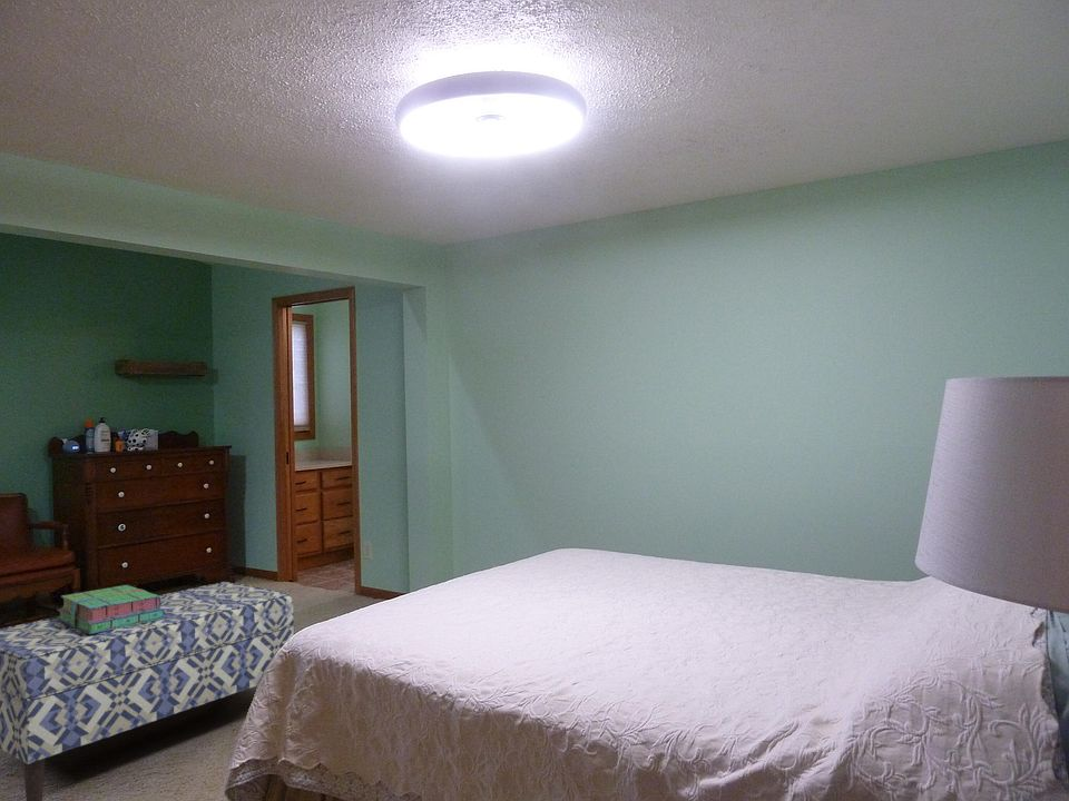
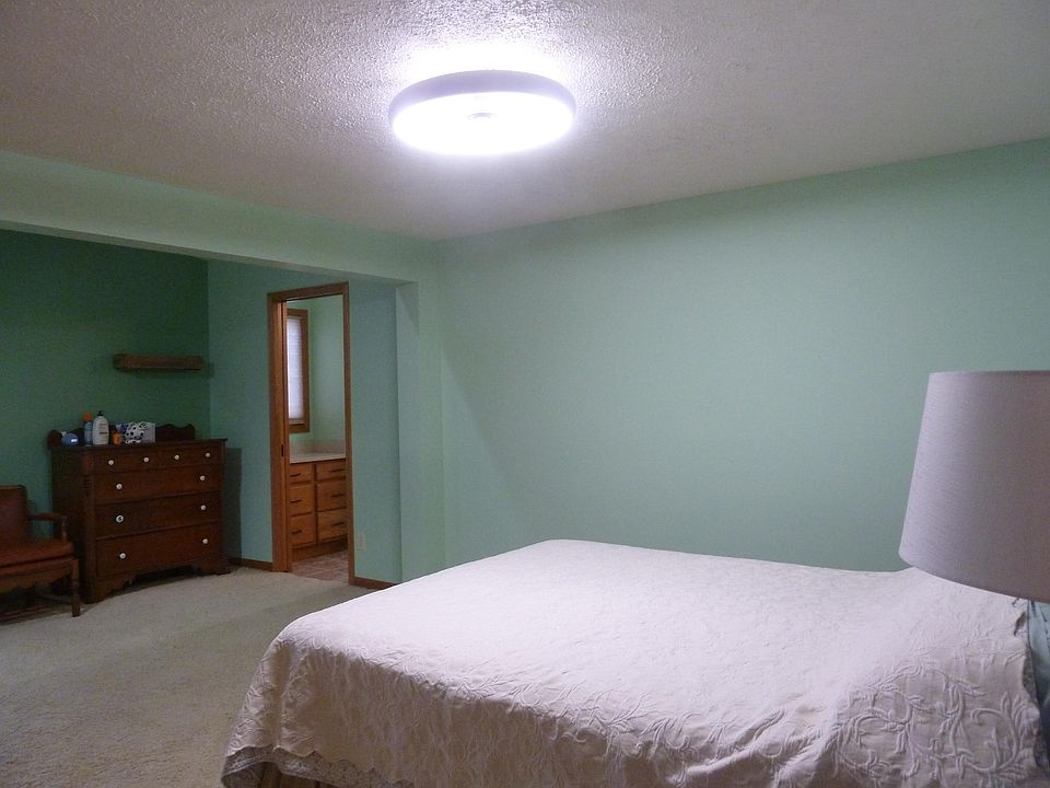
- stack of books (110, 606)
- bench (145, 675)
